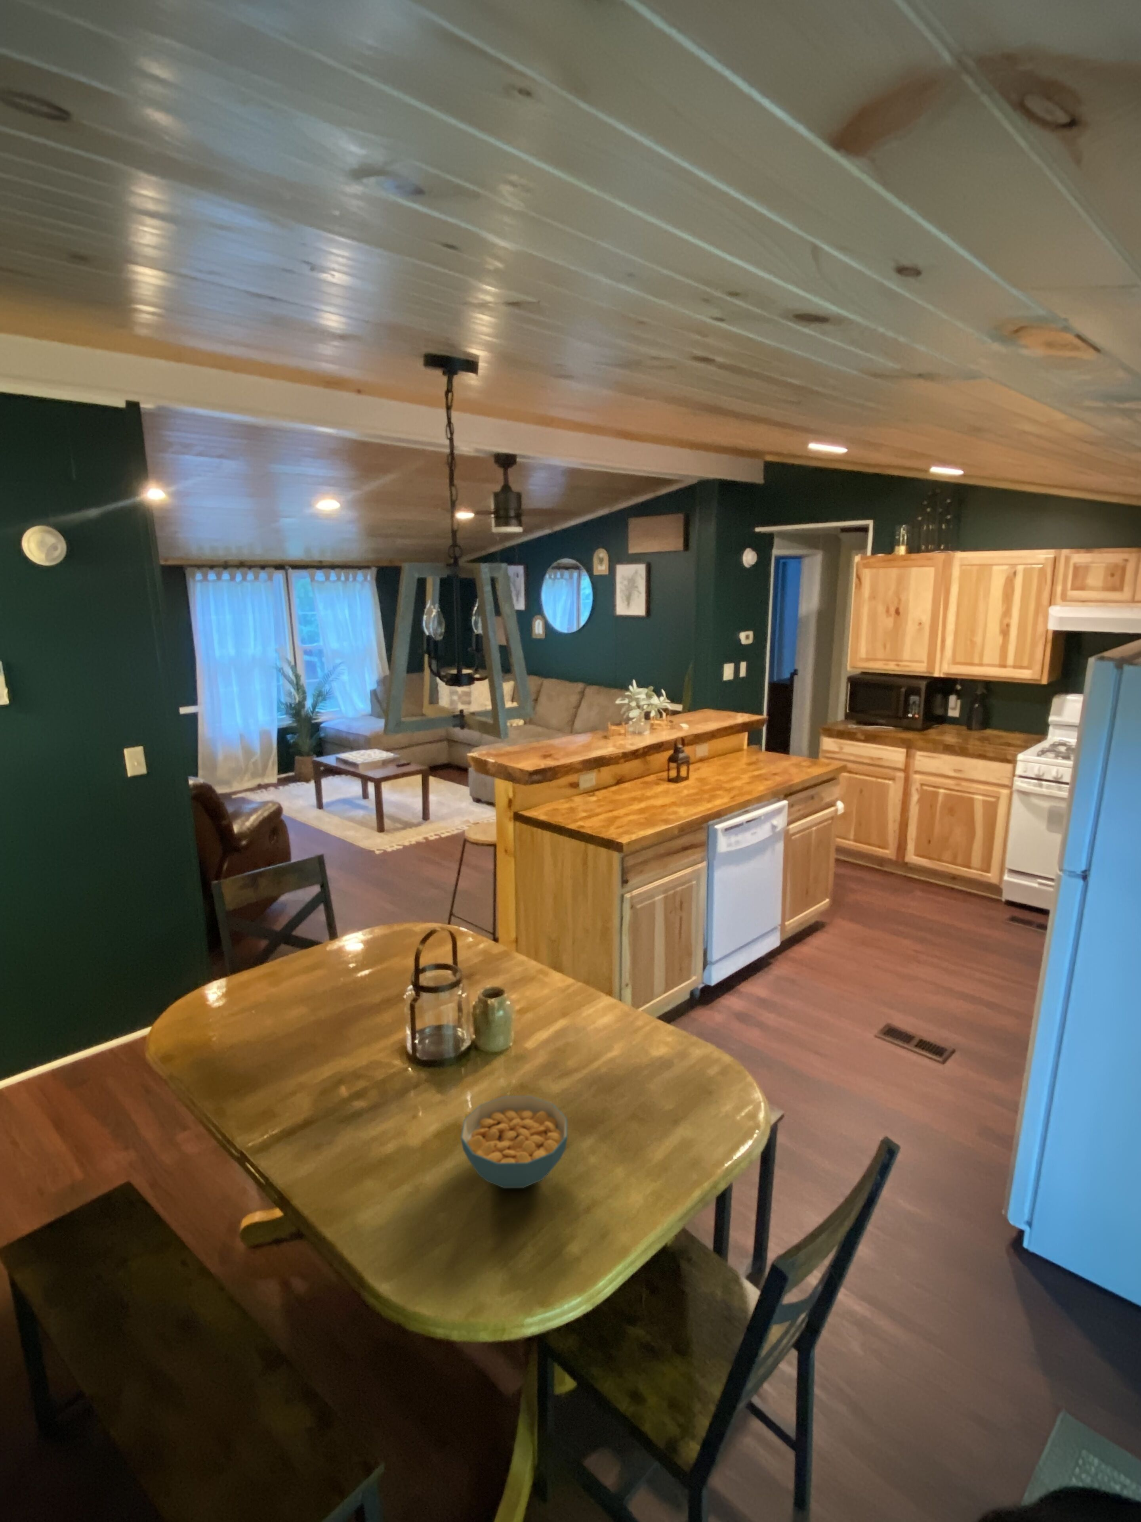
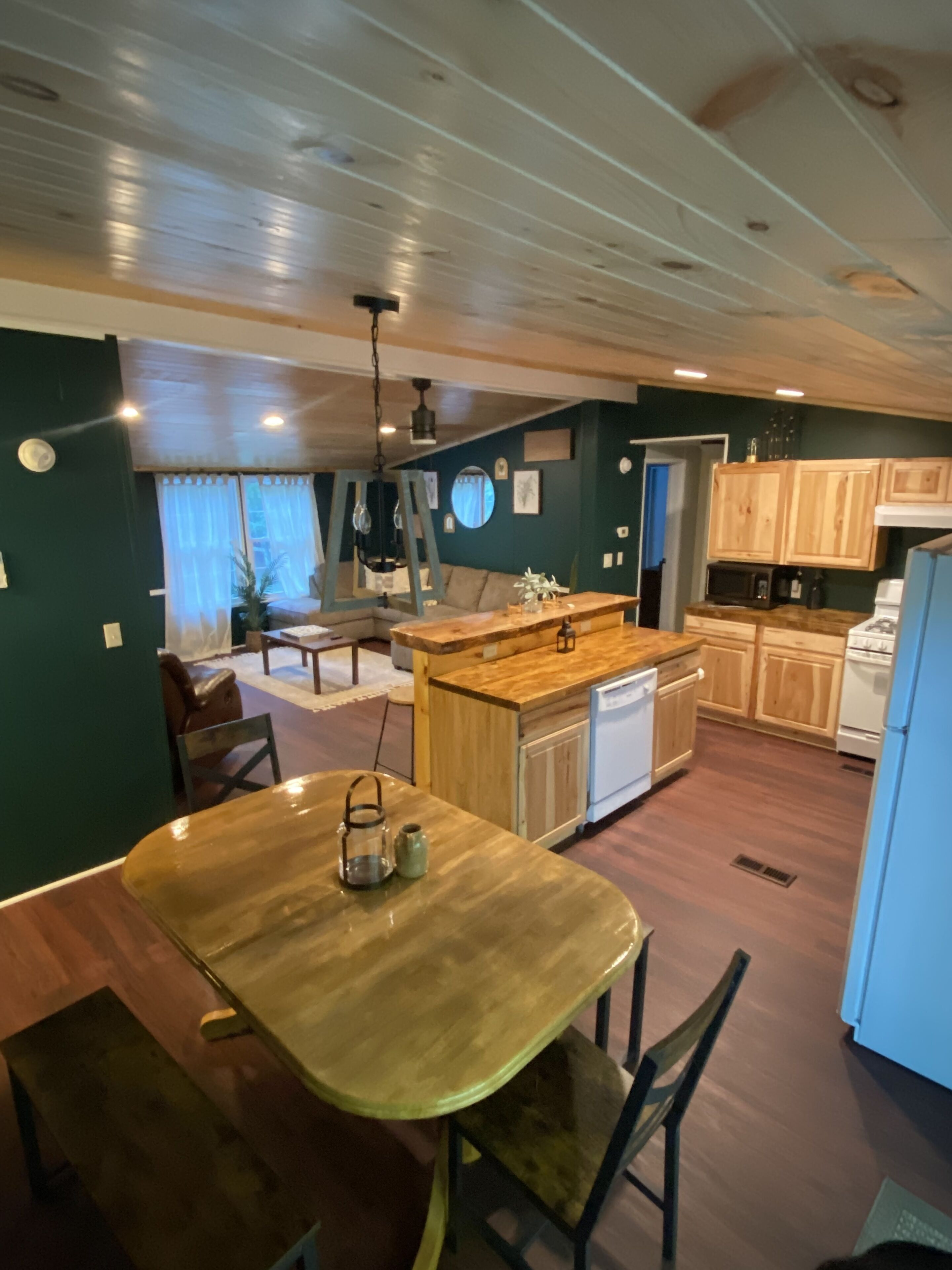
- cereal bowl (515, 1150)
